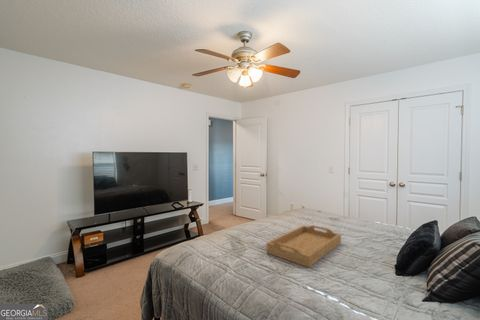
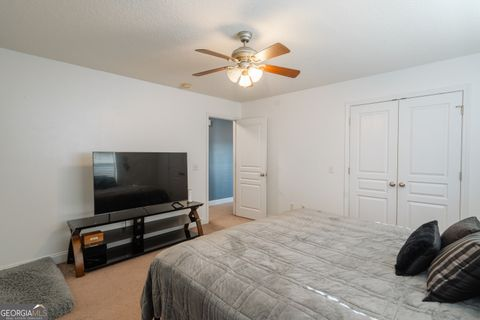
- serving tray (305, 241)
